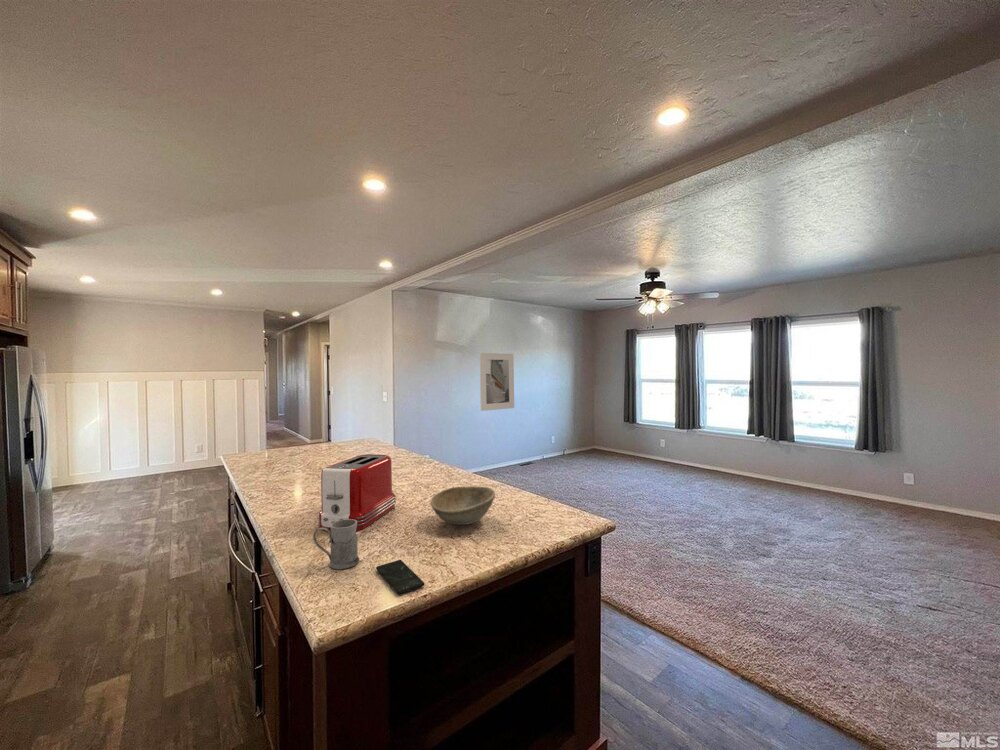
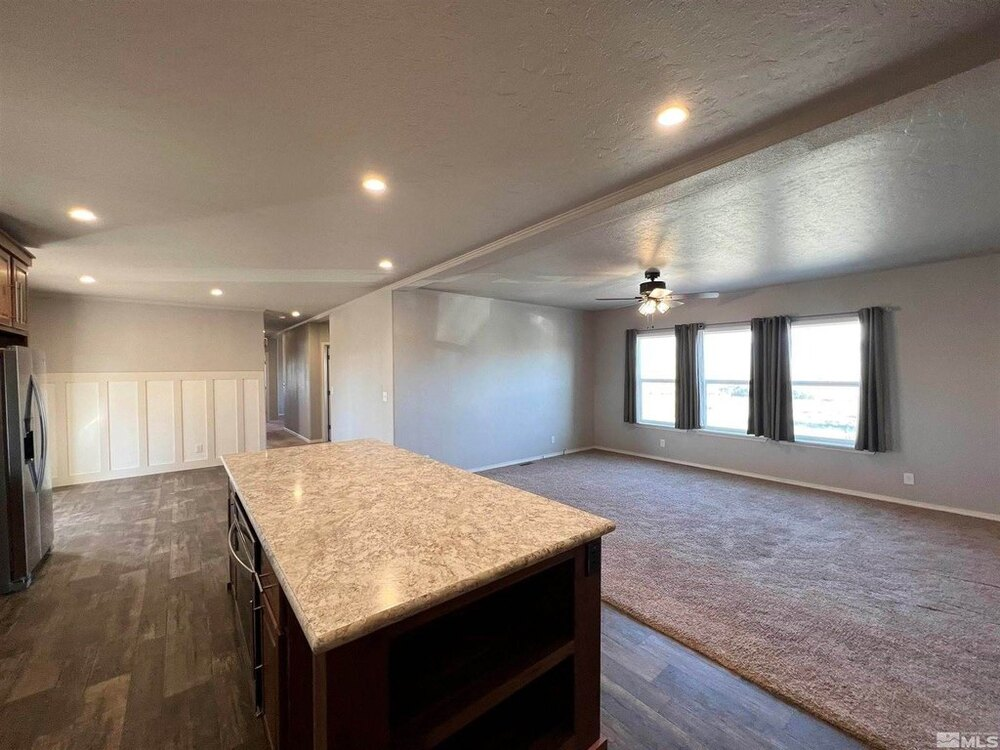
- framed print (497, 381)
- mug (336, 543)
- bowl (463, 507)
- toaster (359, 488)
- smartphone (399, 575)
